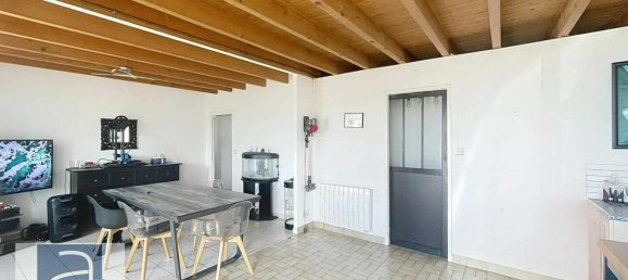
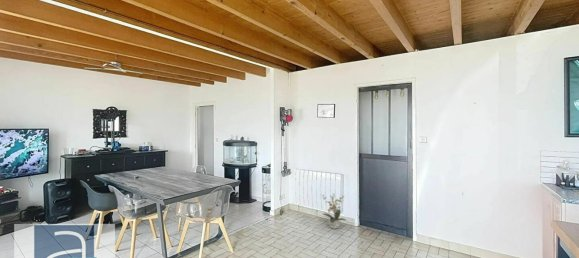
+ potted plant (333, 210)
